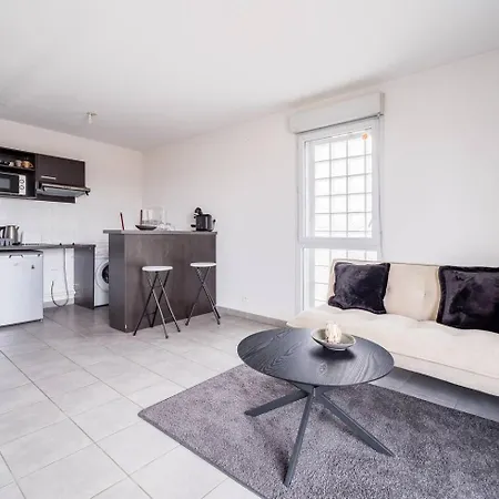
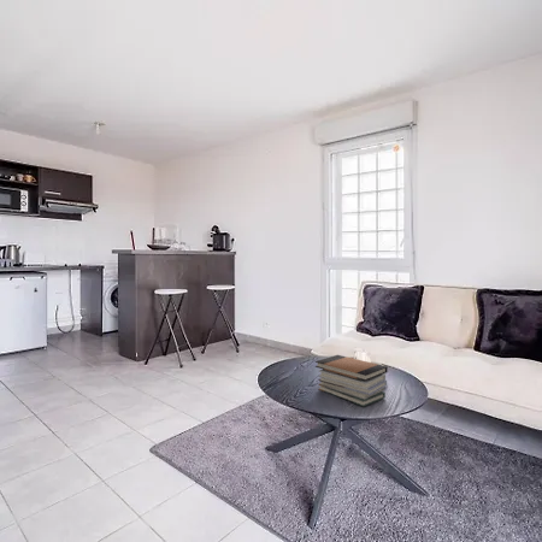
+ book stack (350, 378)
